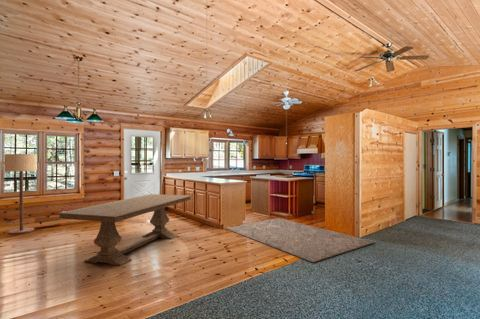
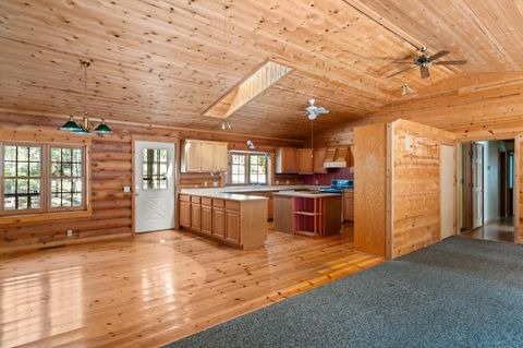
- rug (291, 234)
- floor lamp (21, 192)
- dining table (134, 216)
